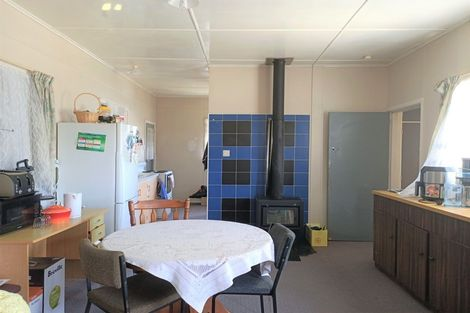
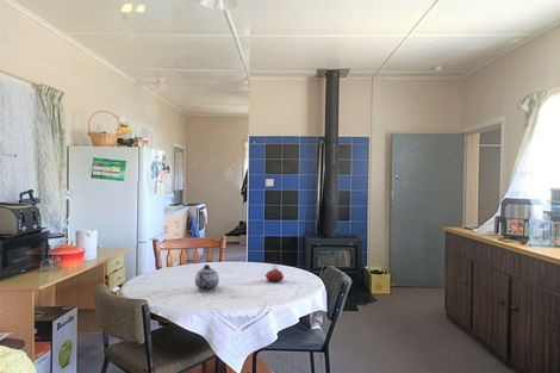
+ teapot (206, 276)
+ flower (274, 266)
